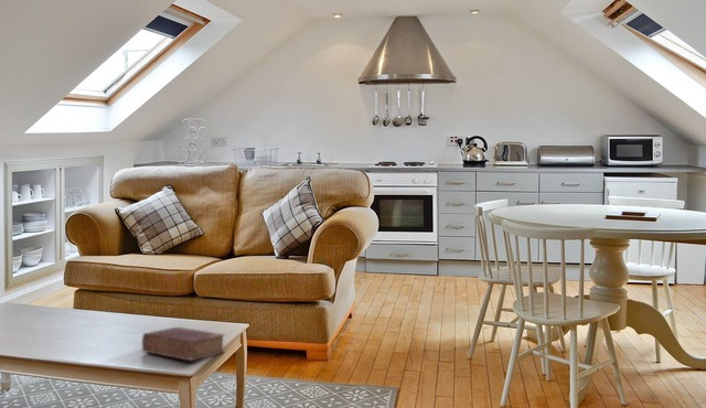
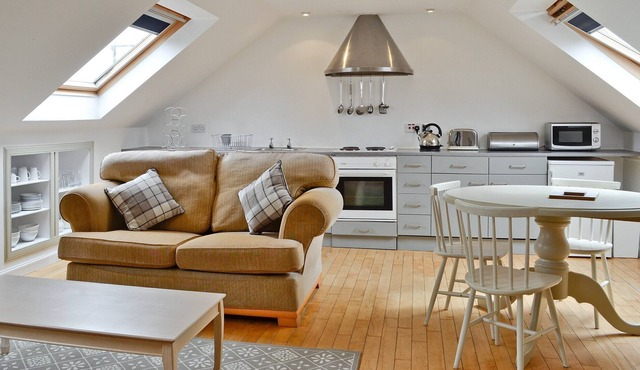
- book (183, 343)
